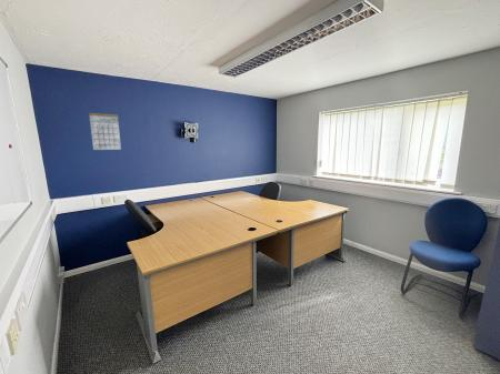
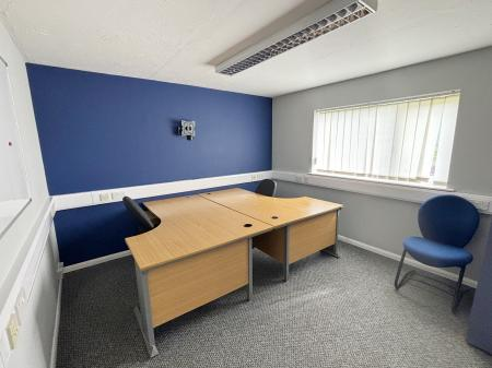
- calendar (104, 128)
